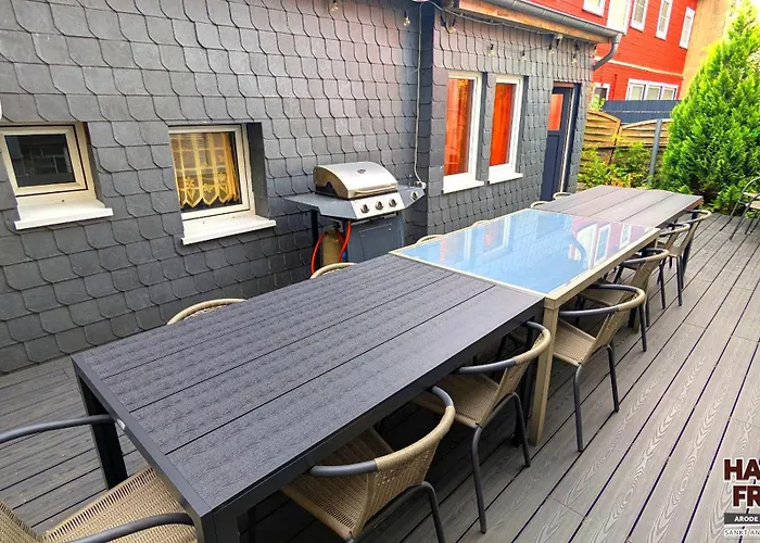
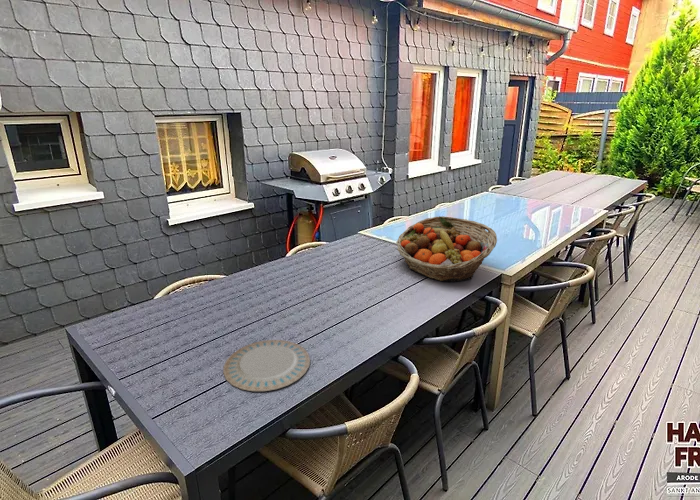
+ chinaware (267, 361)
+ fruit basket (444, 247)
